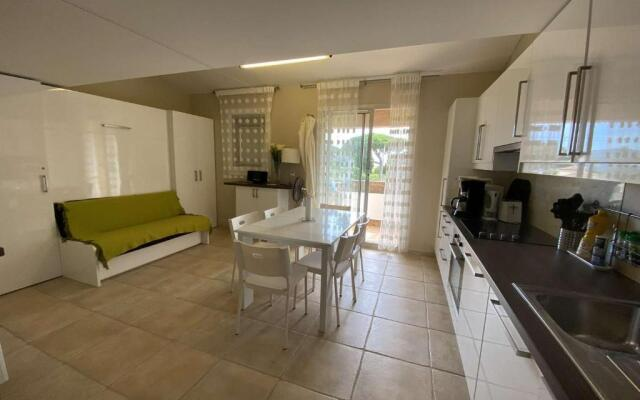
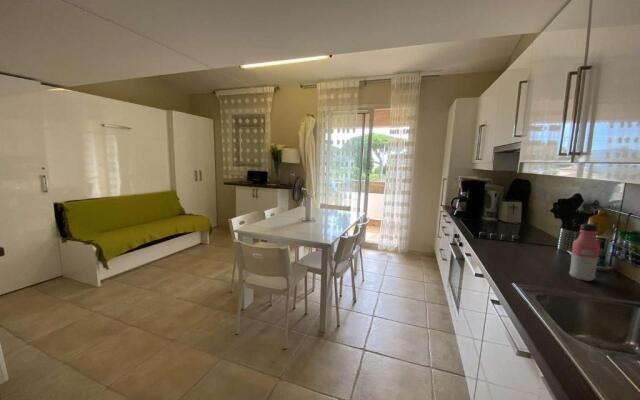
+ water bottle (585, 251)
